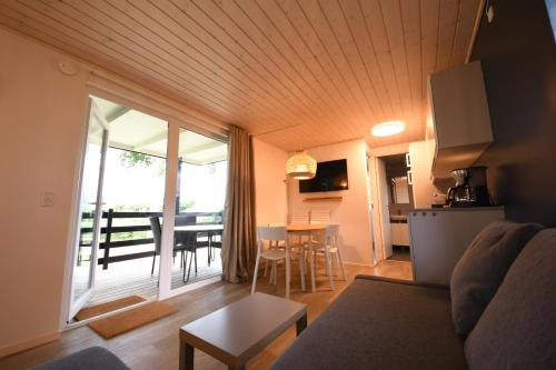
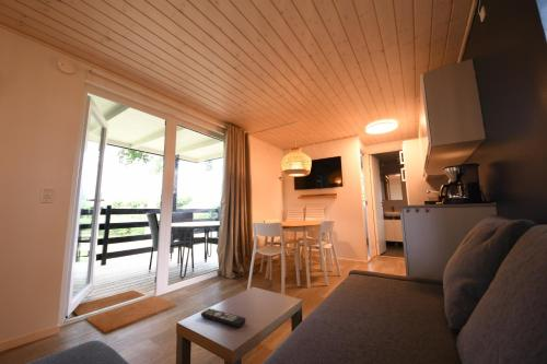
+ remote control (222, 317)
